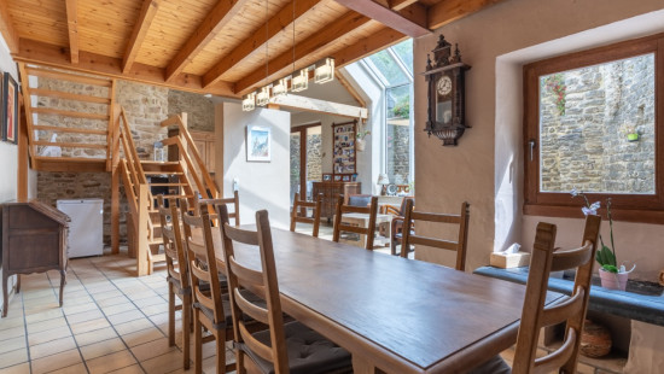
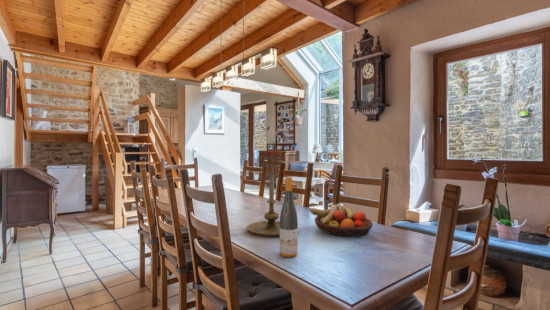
+ candle holder (271, 202)
+ wine bottle (288, 215)
+ fruit bowl (342, 217)
